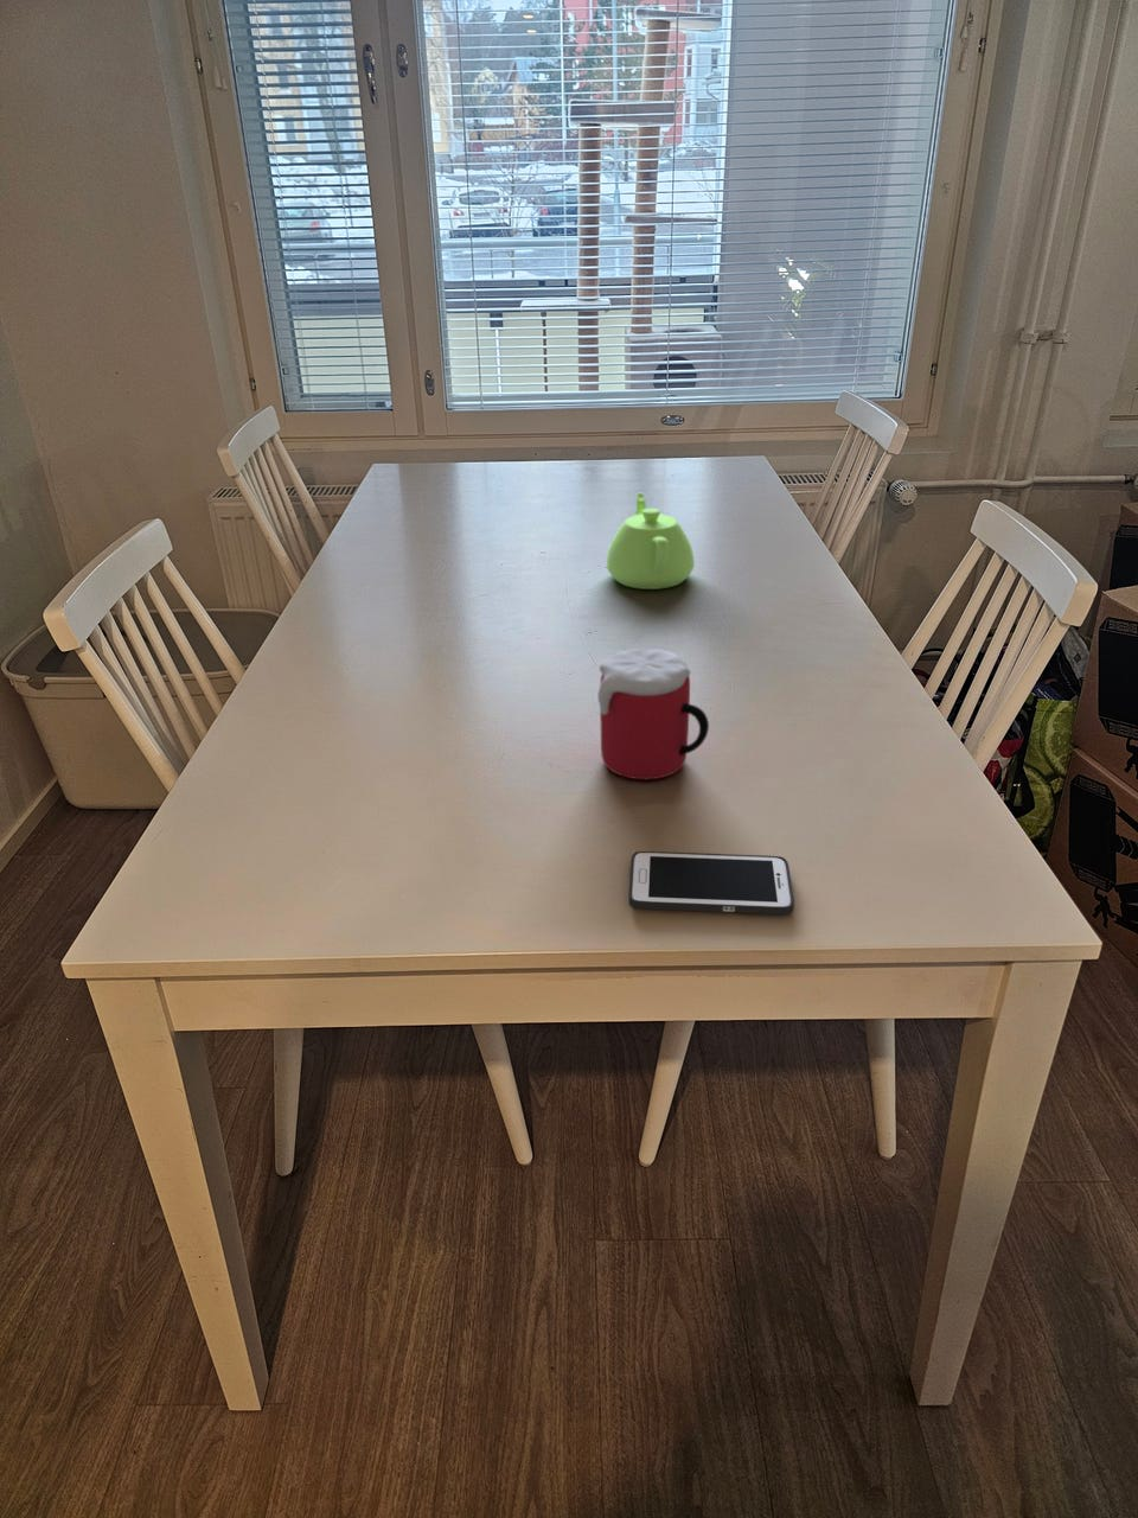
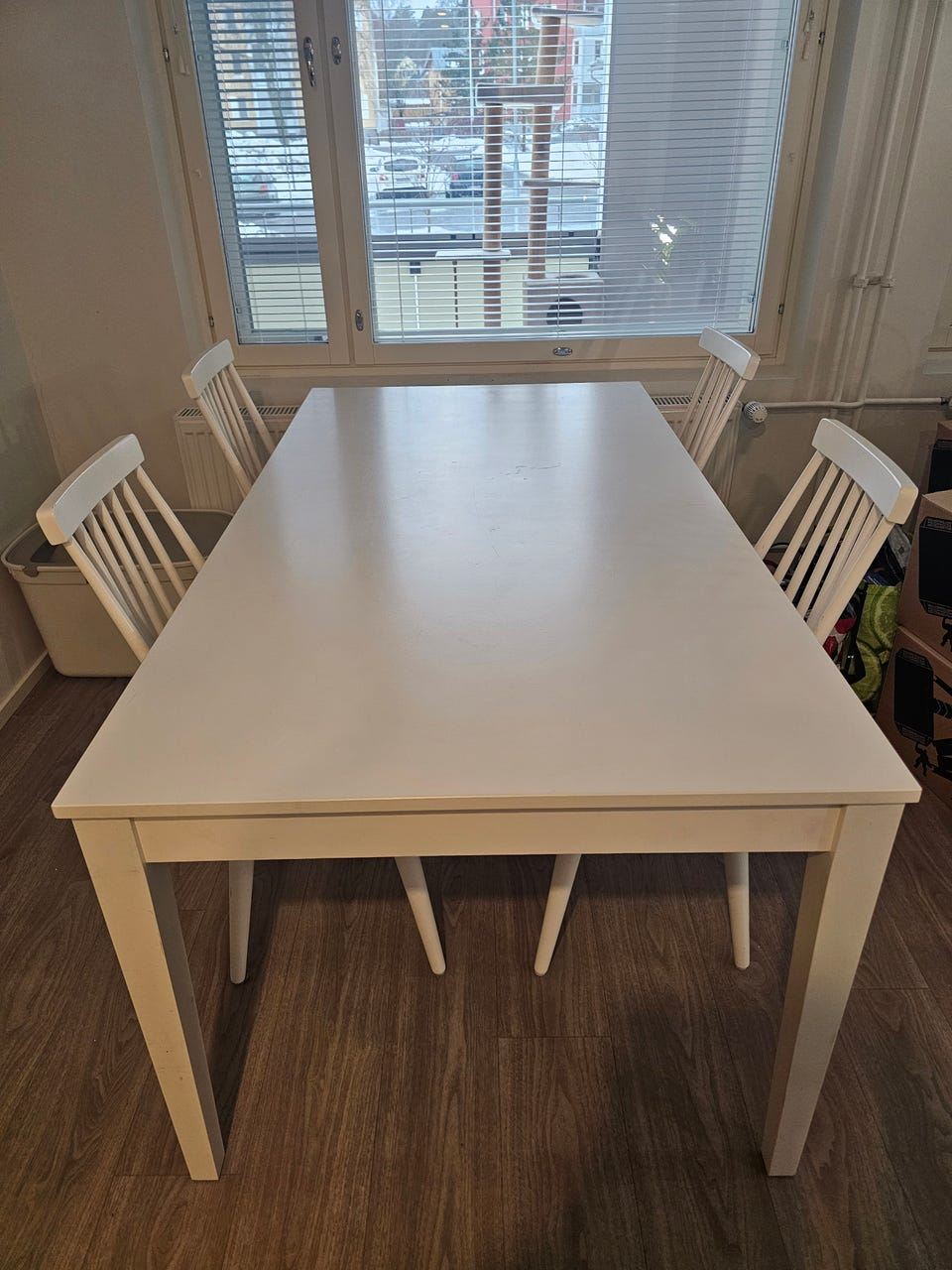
- mug (653, 717)
- cell phone (709, 881)
- teapot (649, 541)
